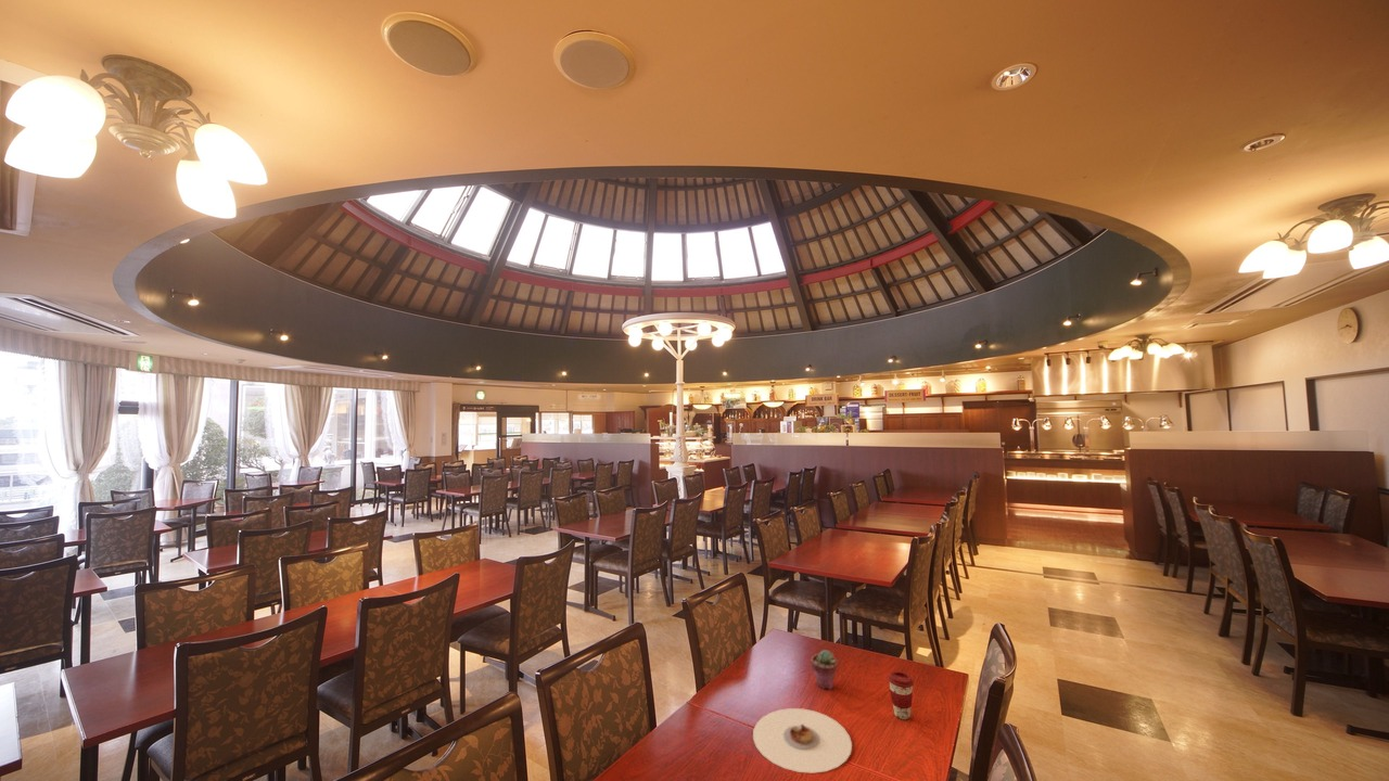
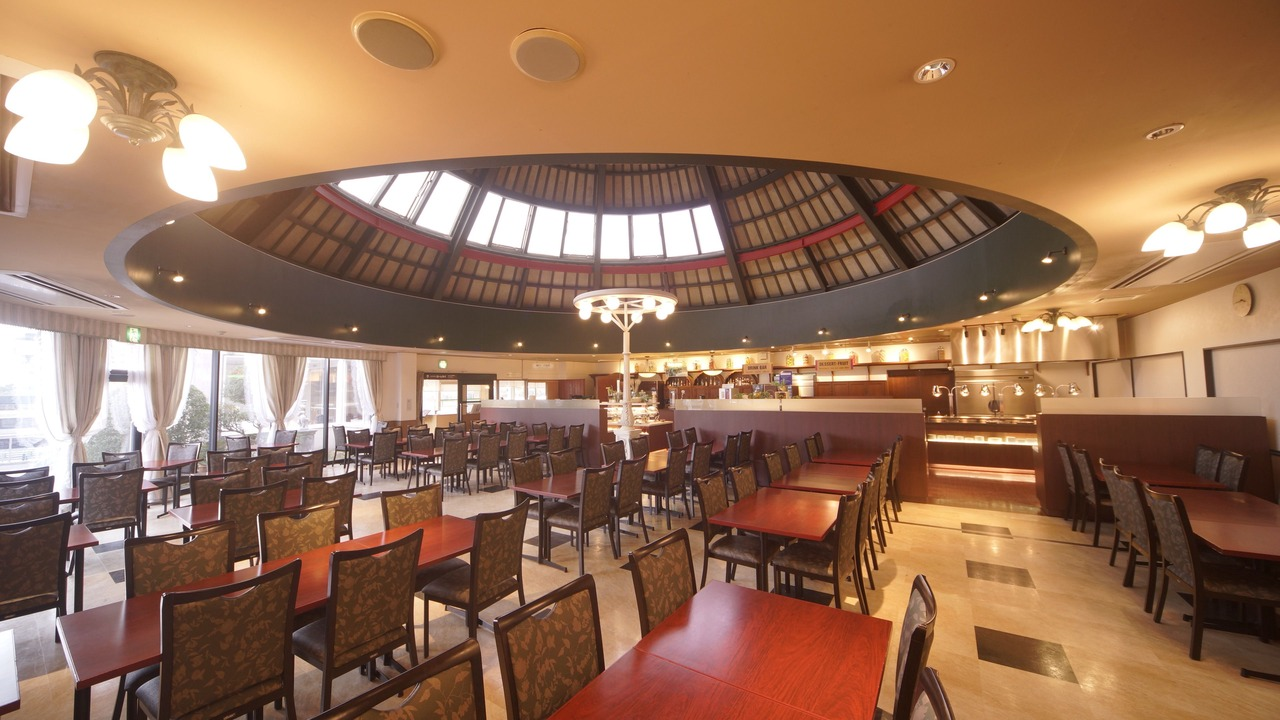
- potted succulent (824, 667)
- coffee cup (901, 695)
- plate (801, 734)
